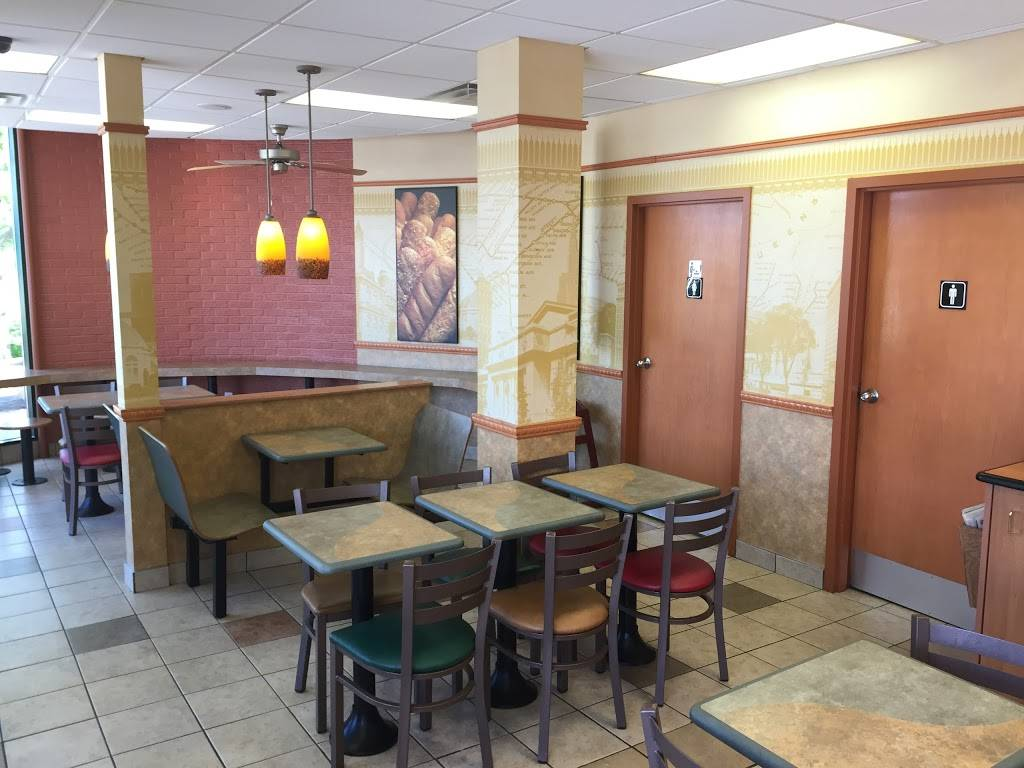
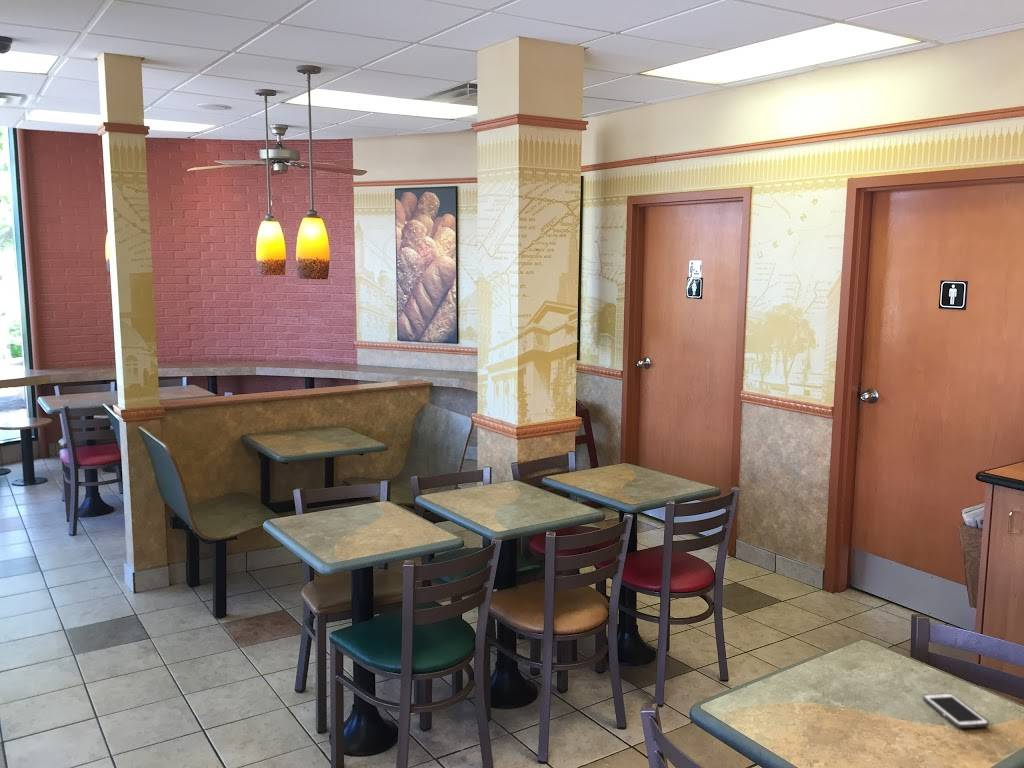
+ cell phone (954, 710)
